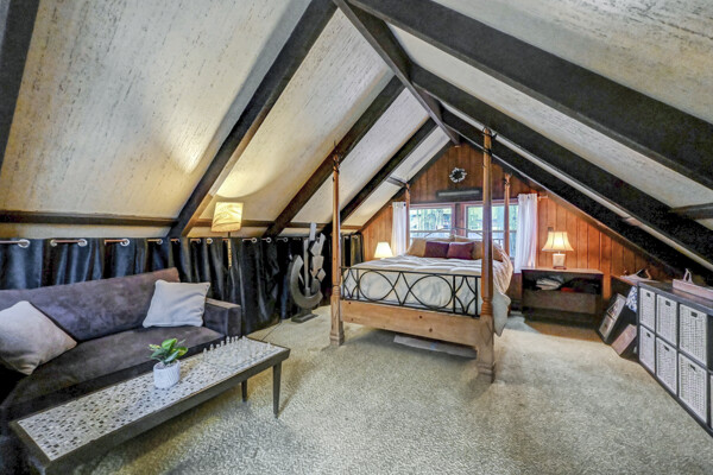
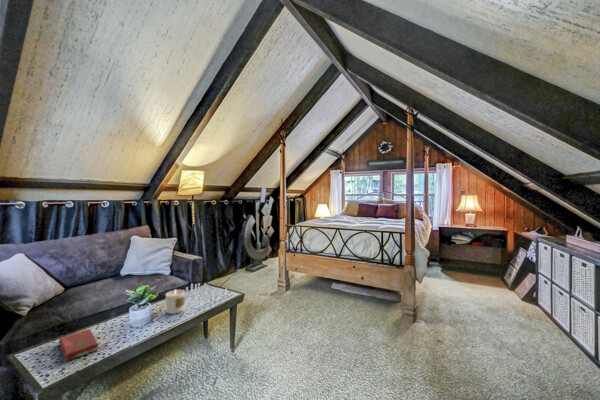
+ candle (175, 299)
+ book (78, 343)
